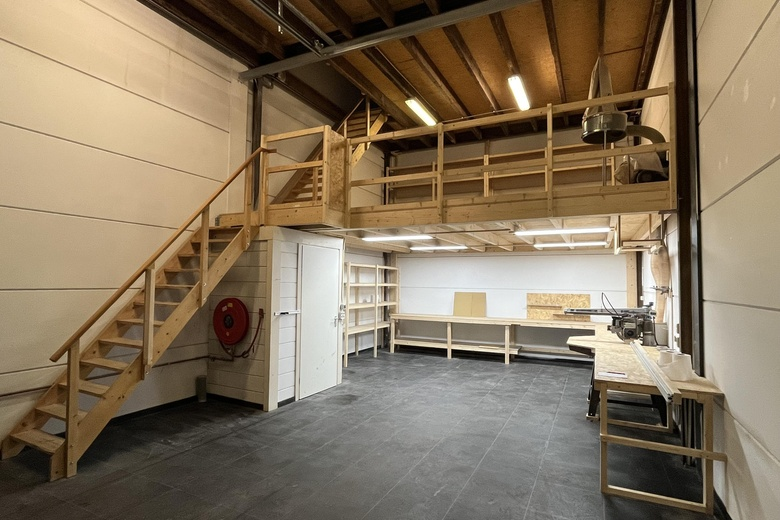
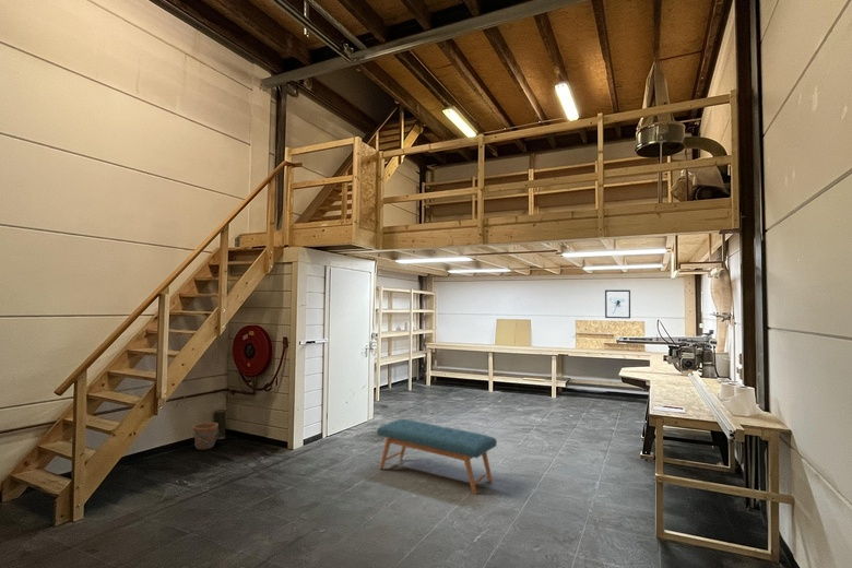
+ wall art (617, 304)
+ bench (434, 452)
+ bucket (204, 436)
